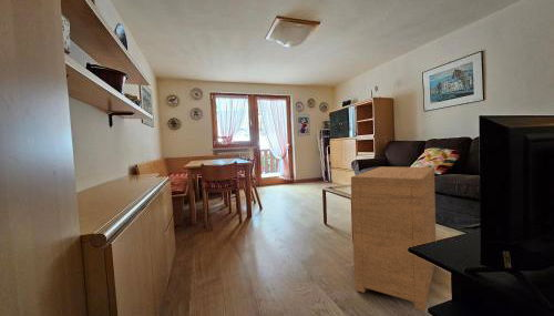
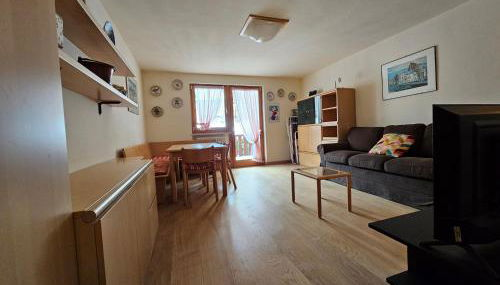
- nightstand (393, 223)
